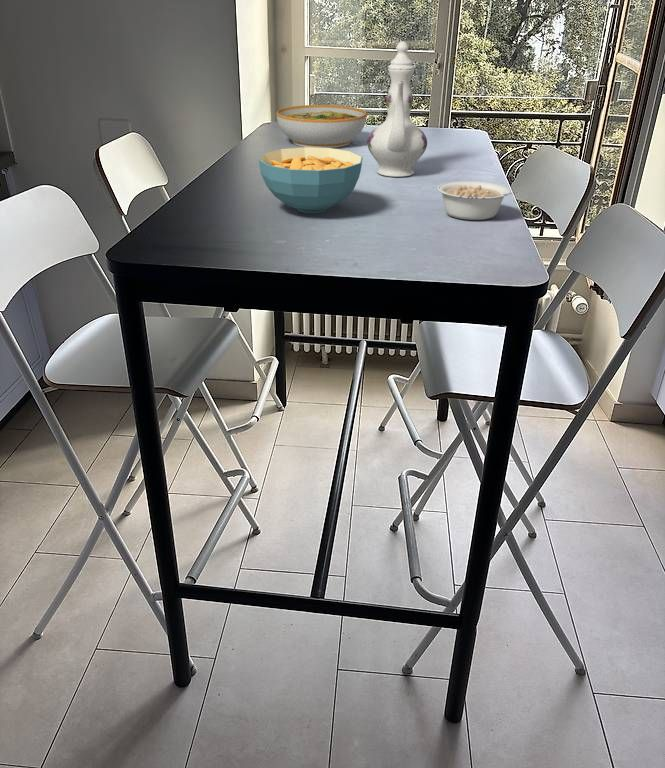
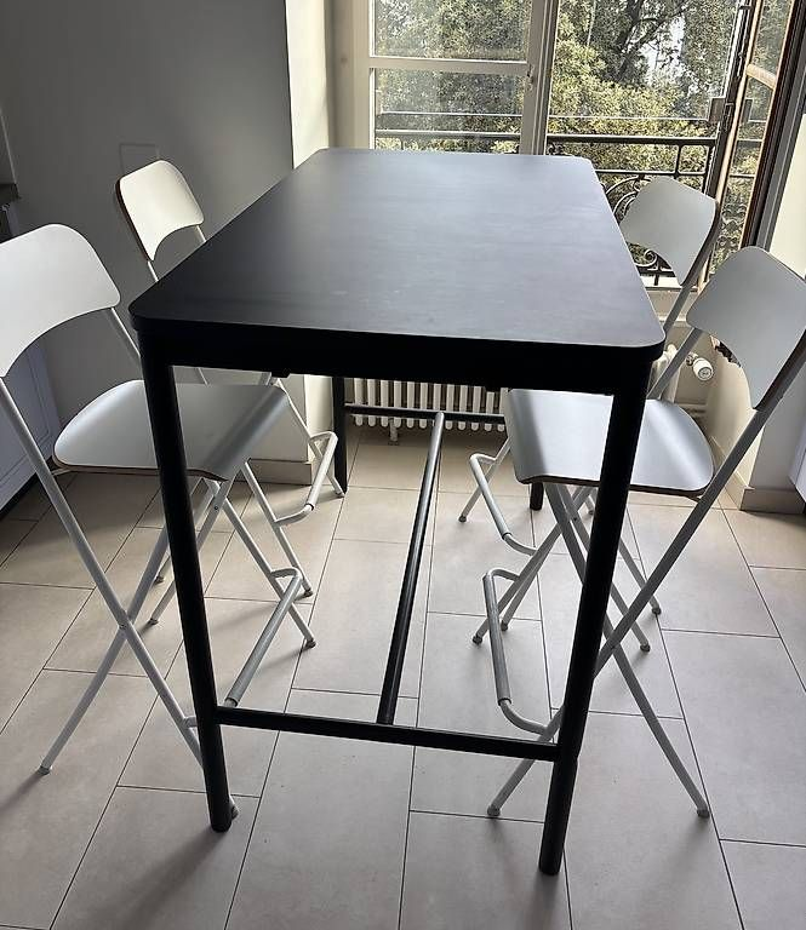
- bowl (321, 127)
- cereal bowl (311, 183)
- chinaware (399, 111)
- legume (475, 199)
